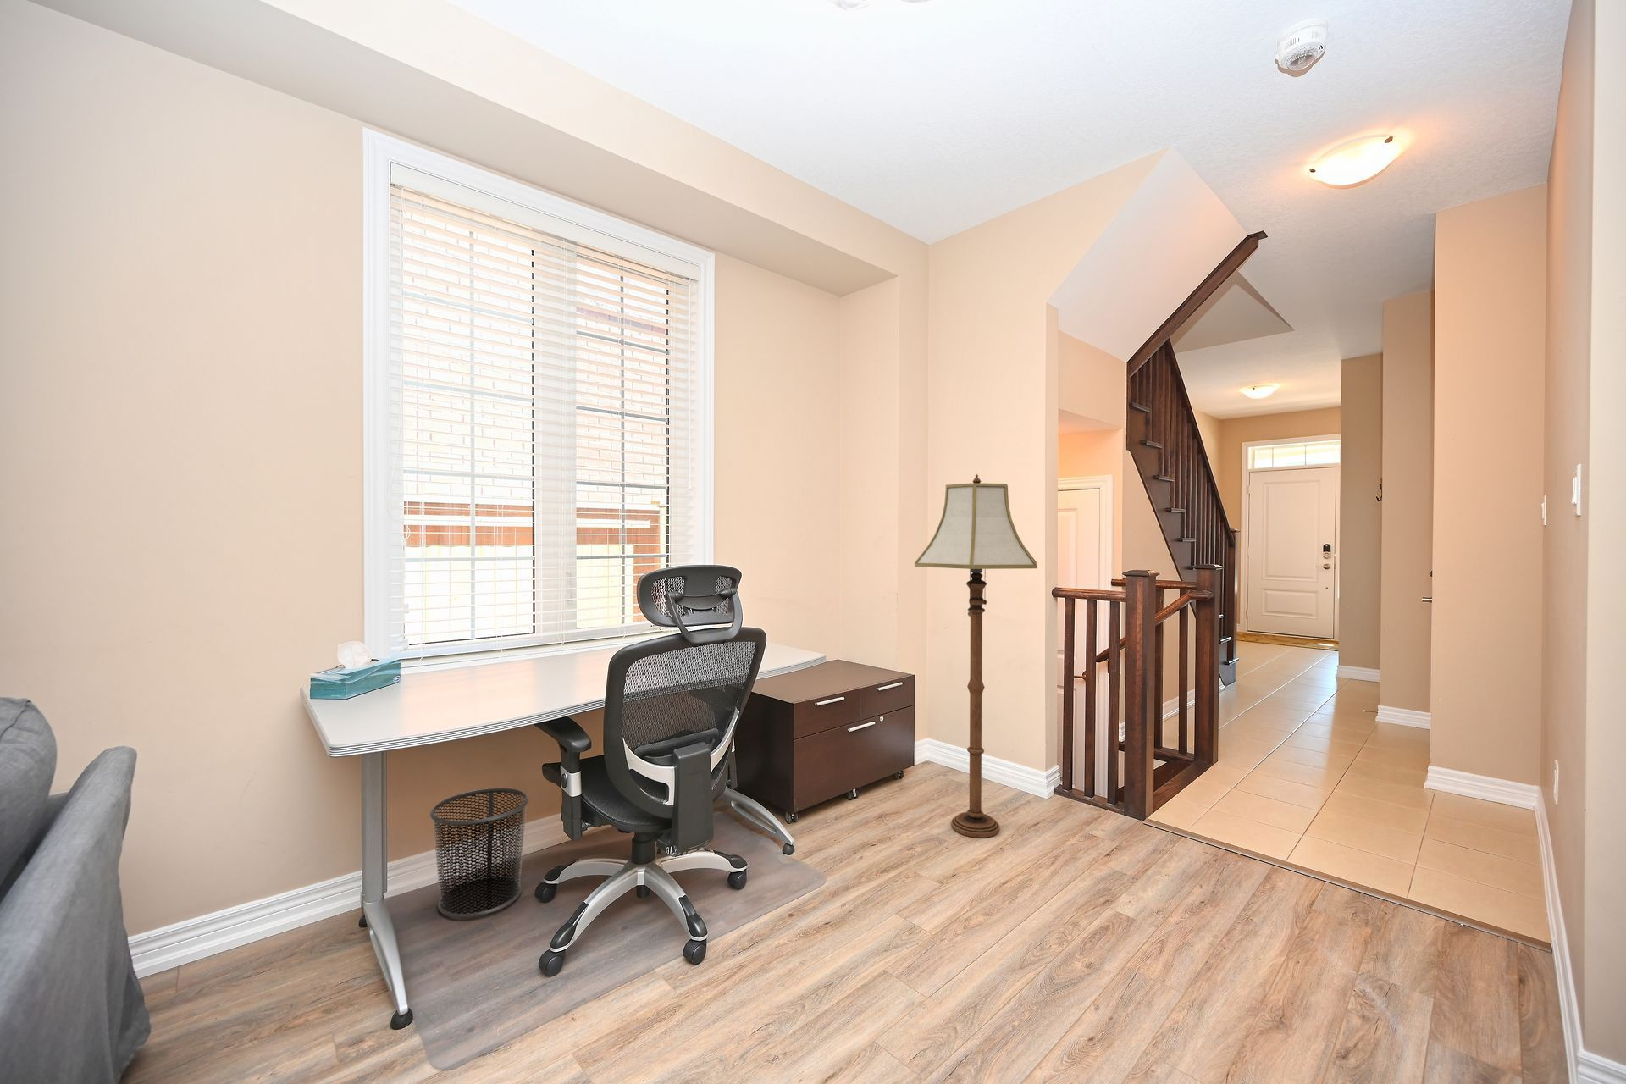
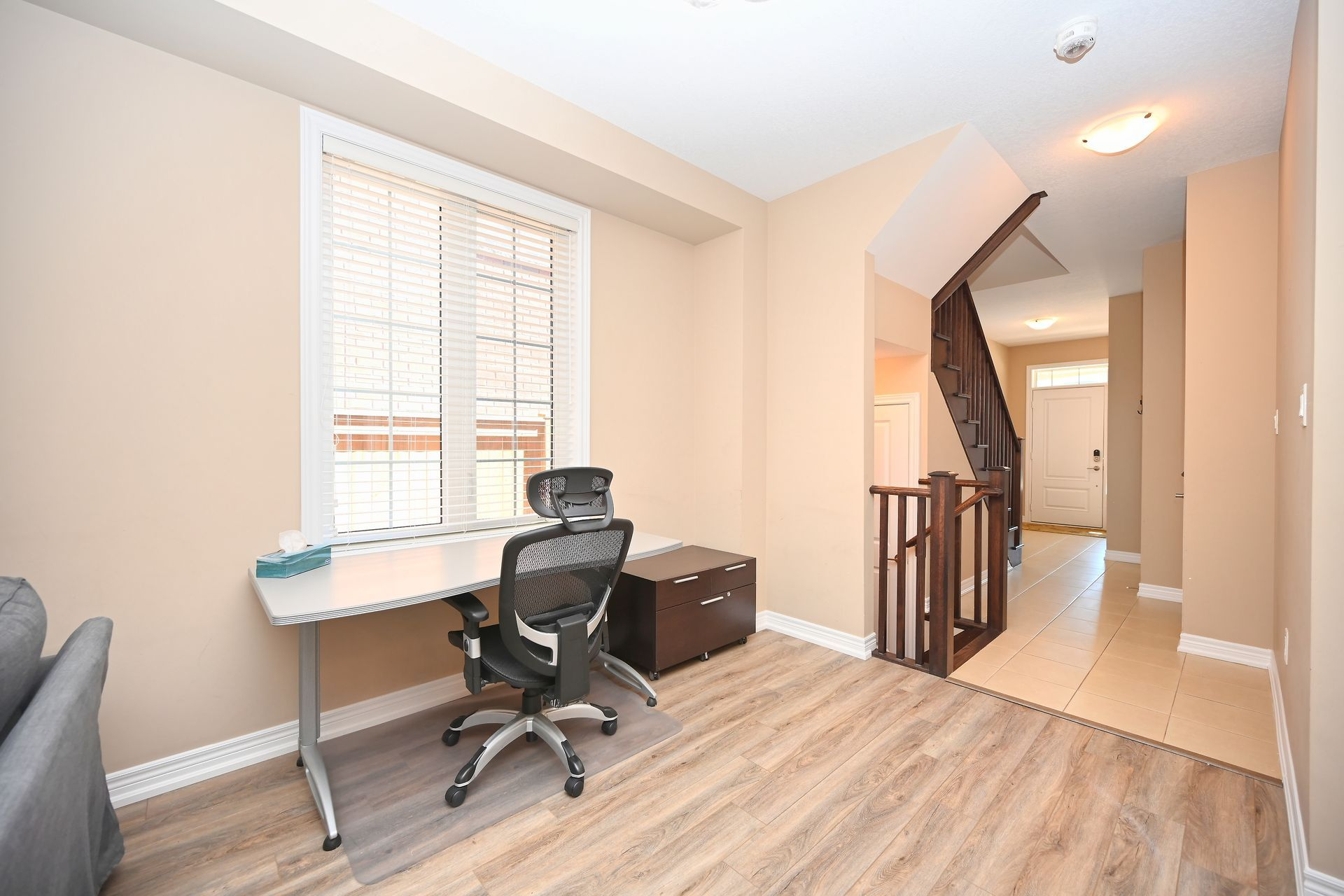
- waste bin (480, 851)
- floor lamp (975, 651)
